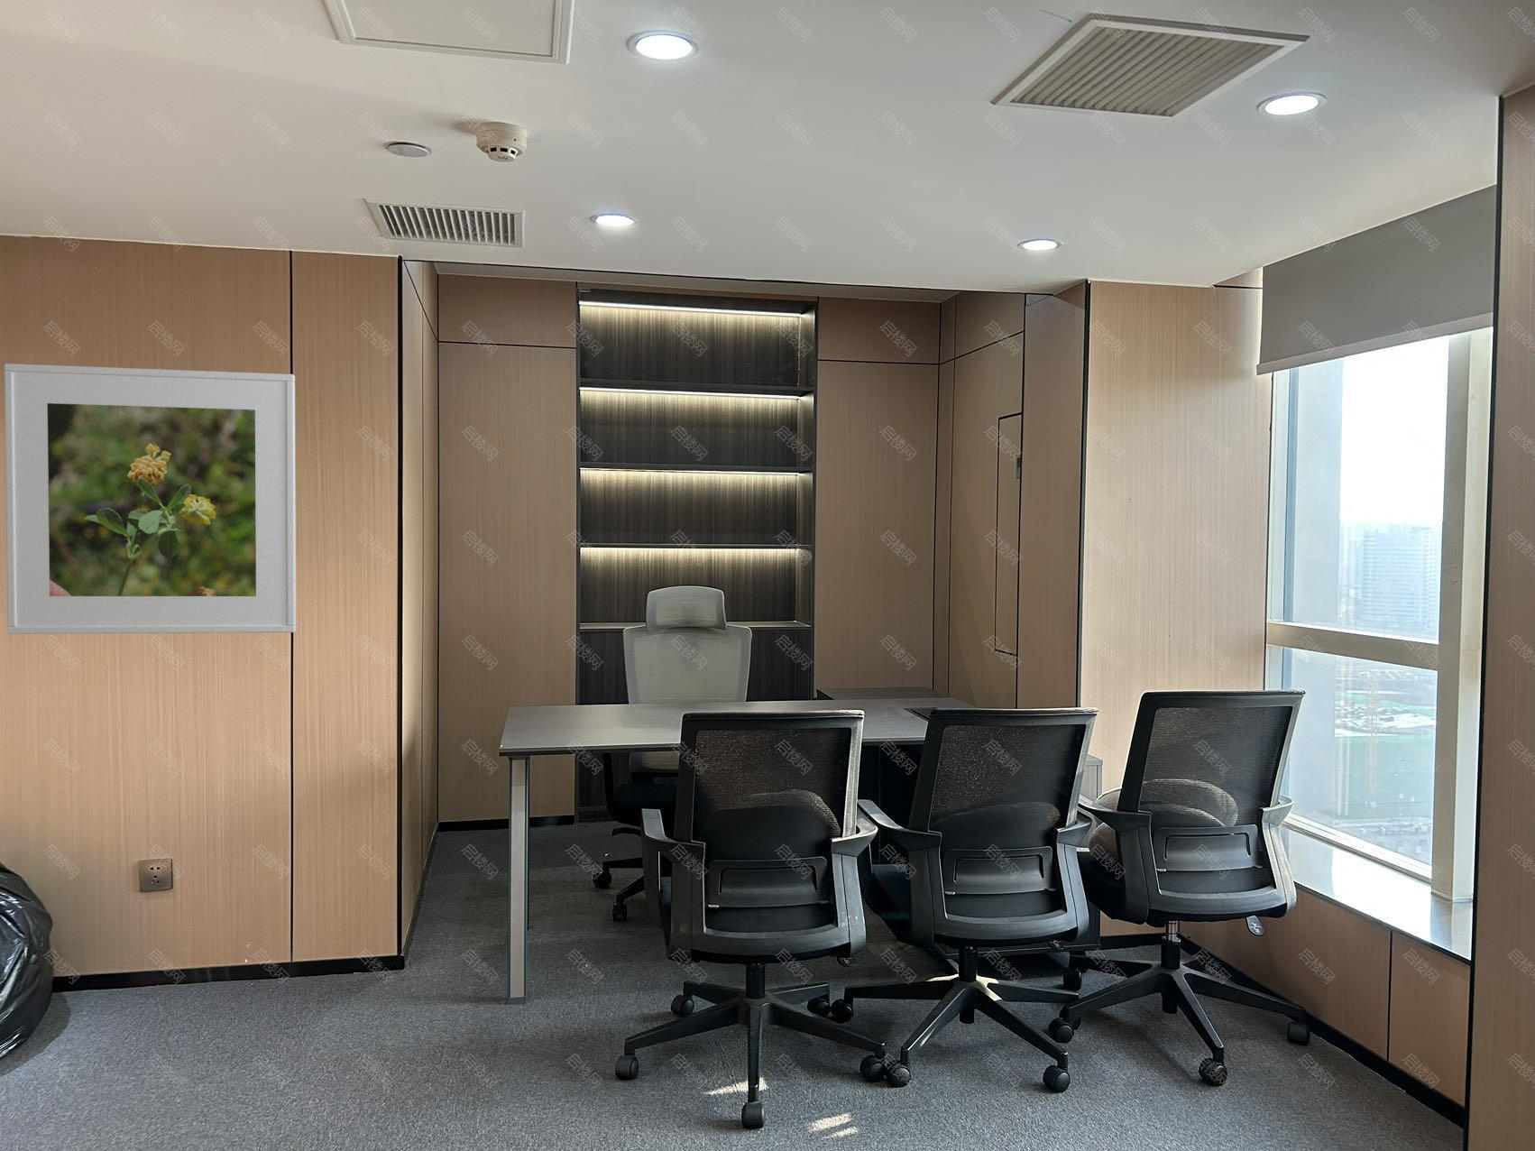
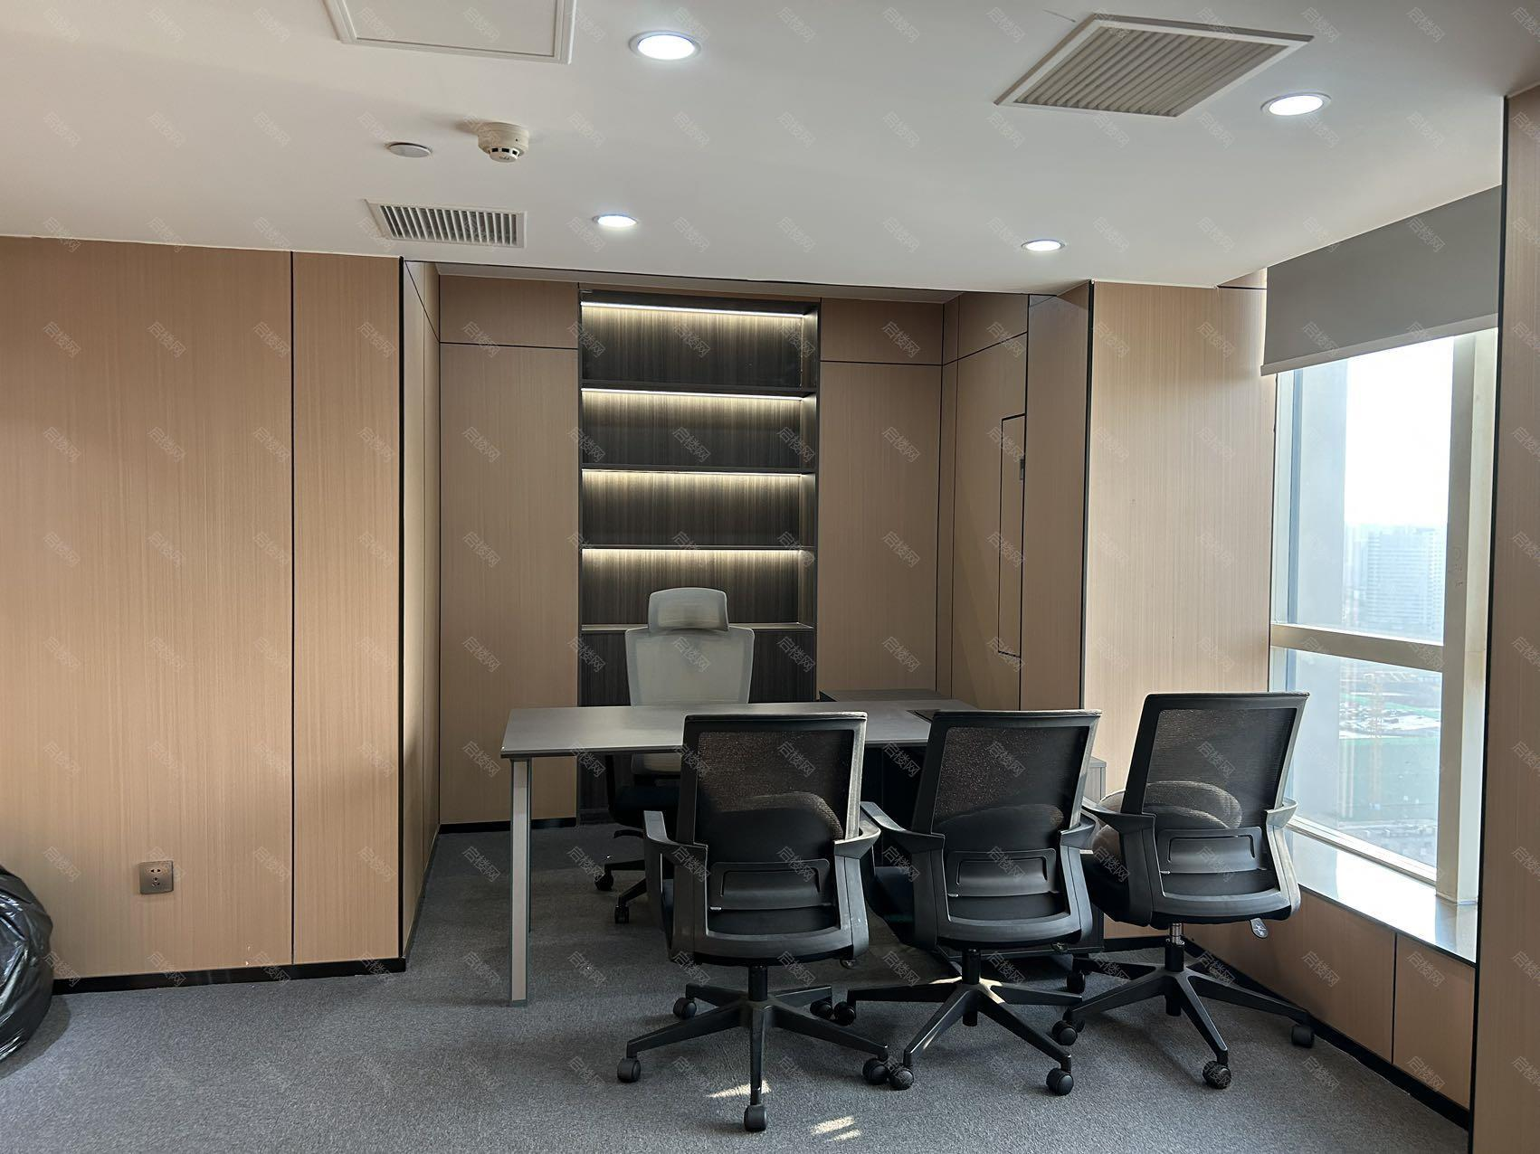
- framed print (155, 502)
